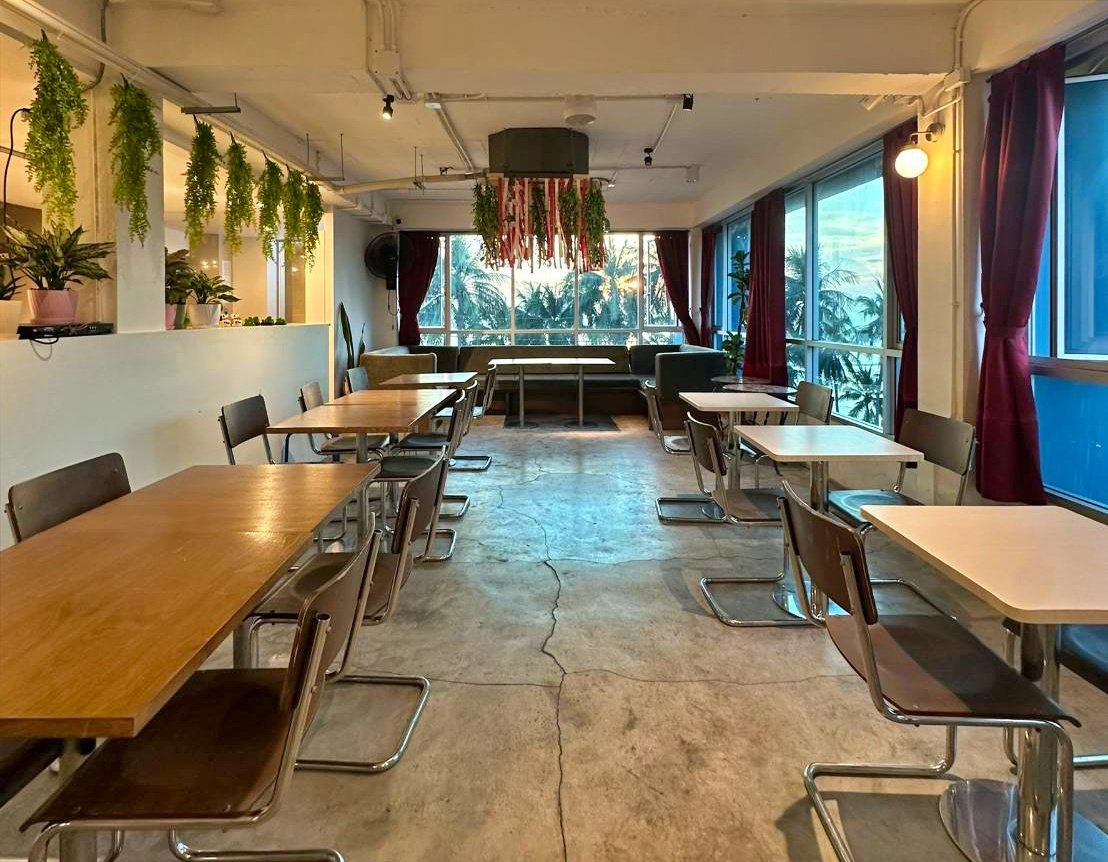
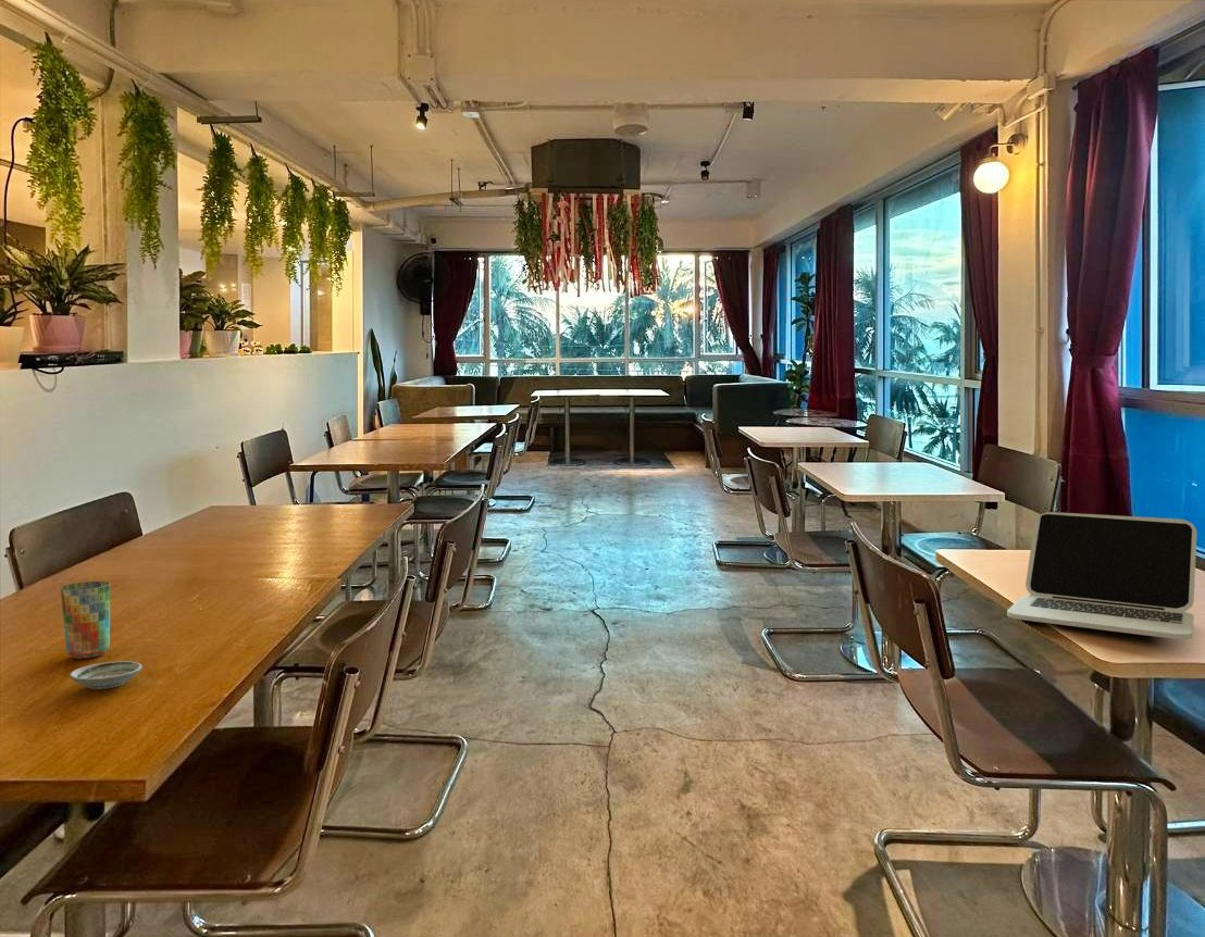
+ cup (87, 620)
+ laptop (1103, 567)
+ saucer (107, 676)
